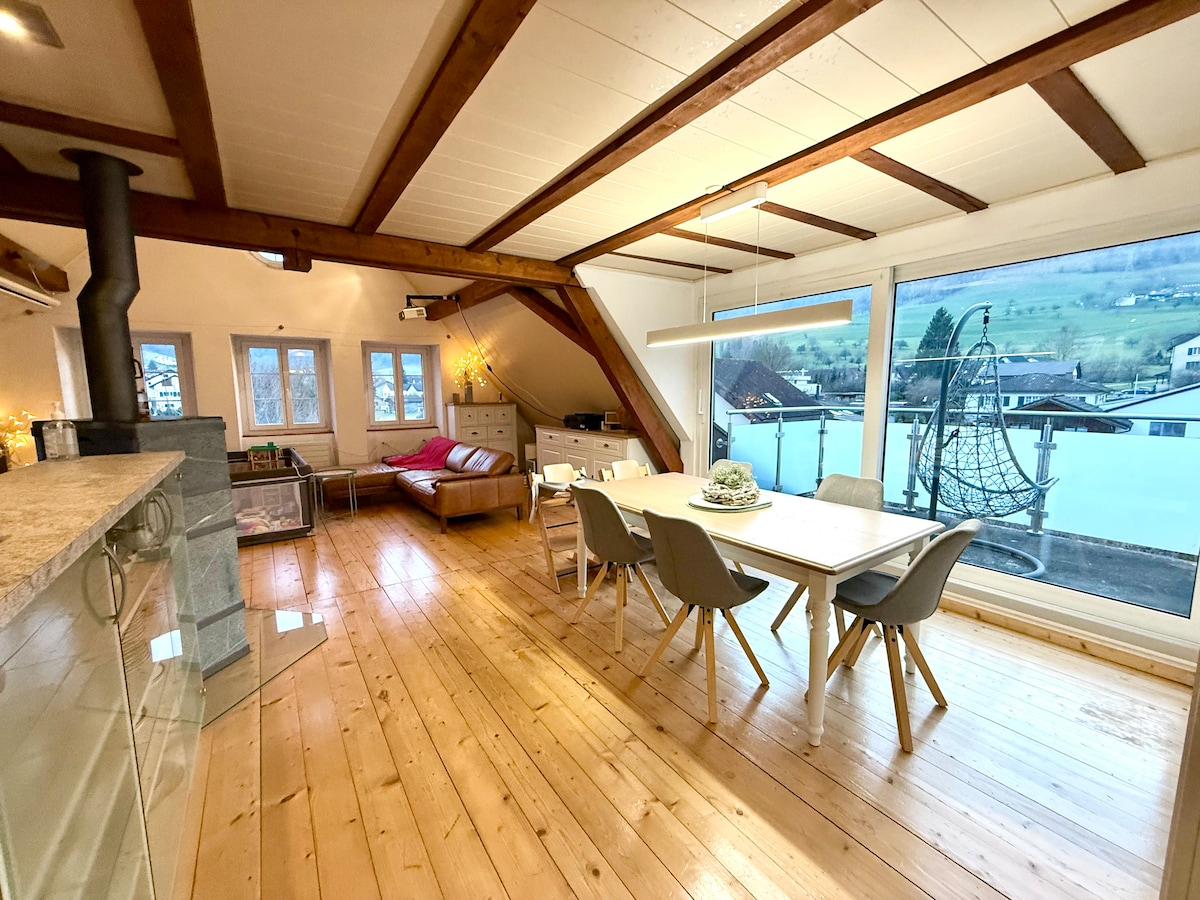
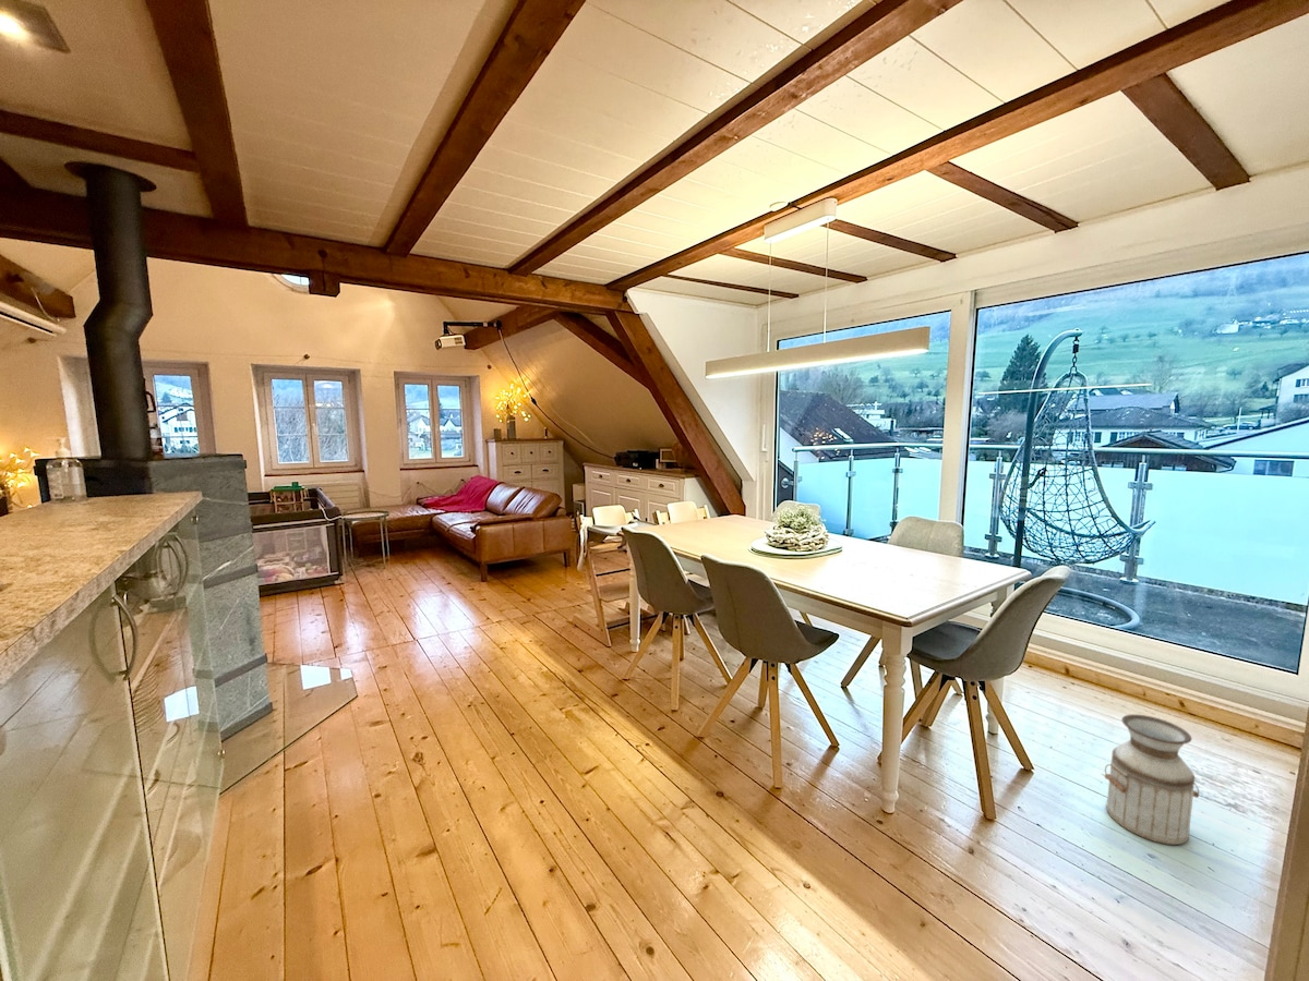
+ planter (1150, 775)
